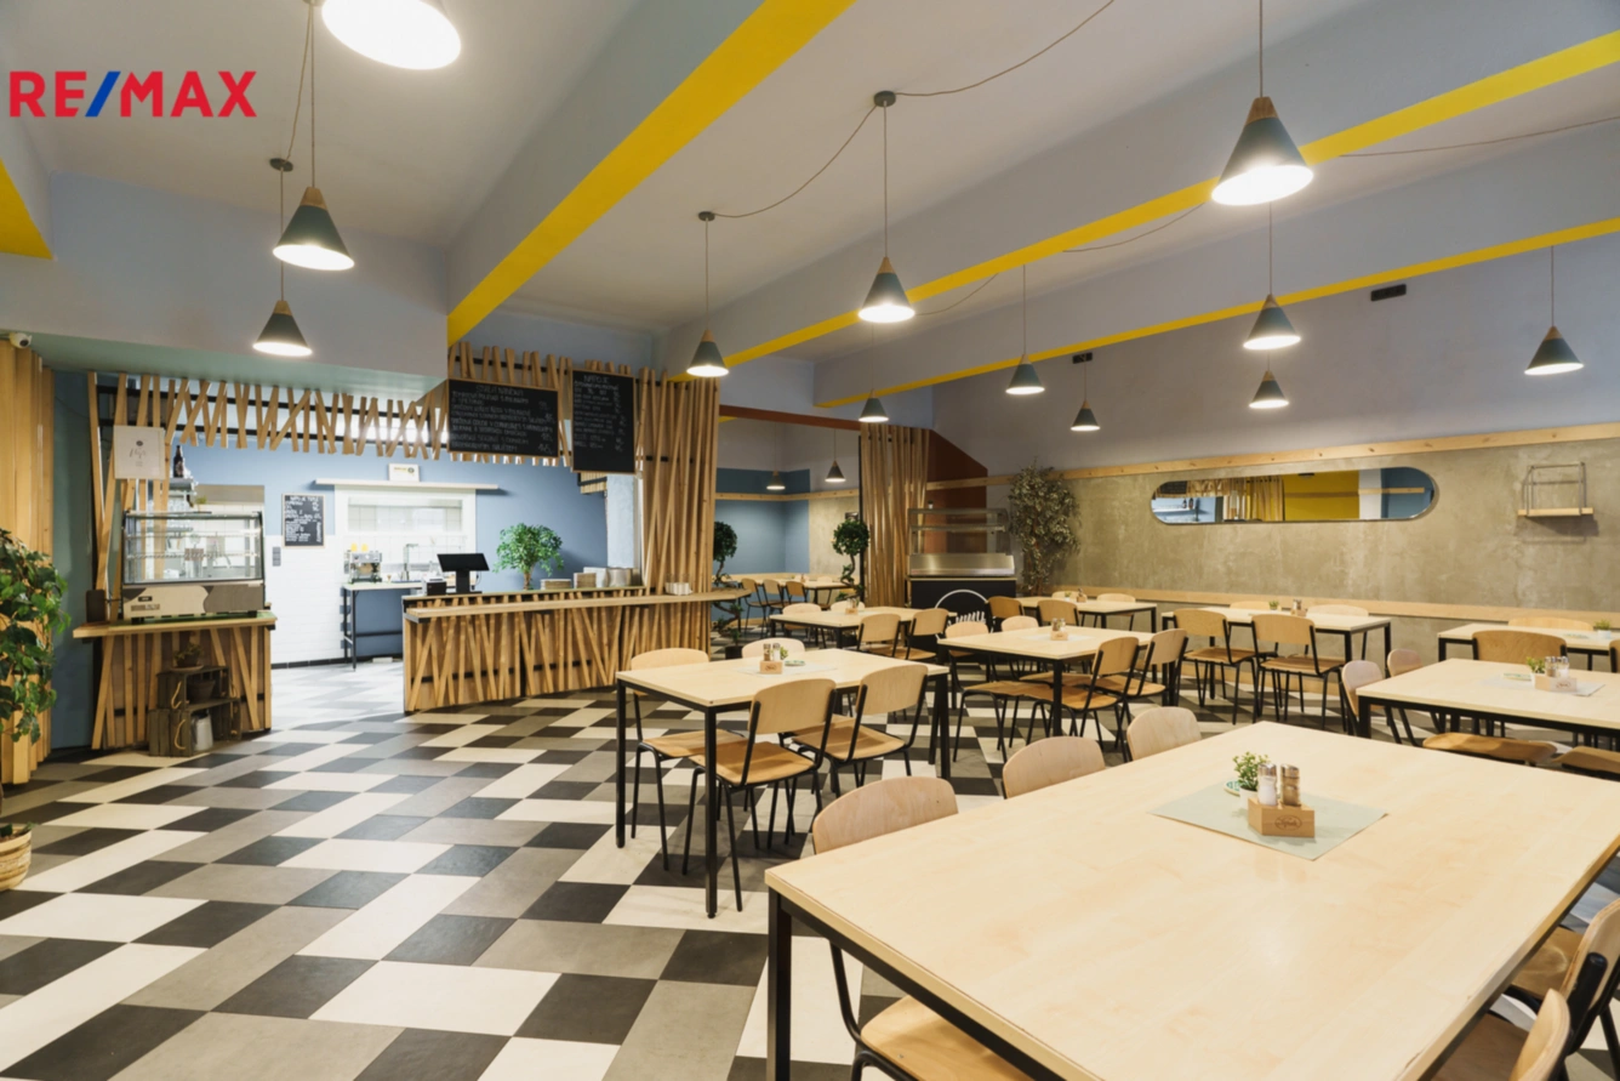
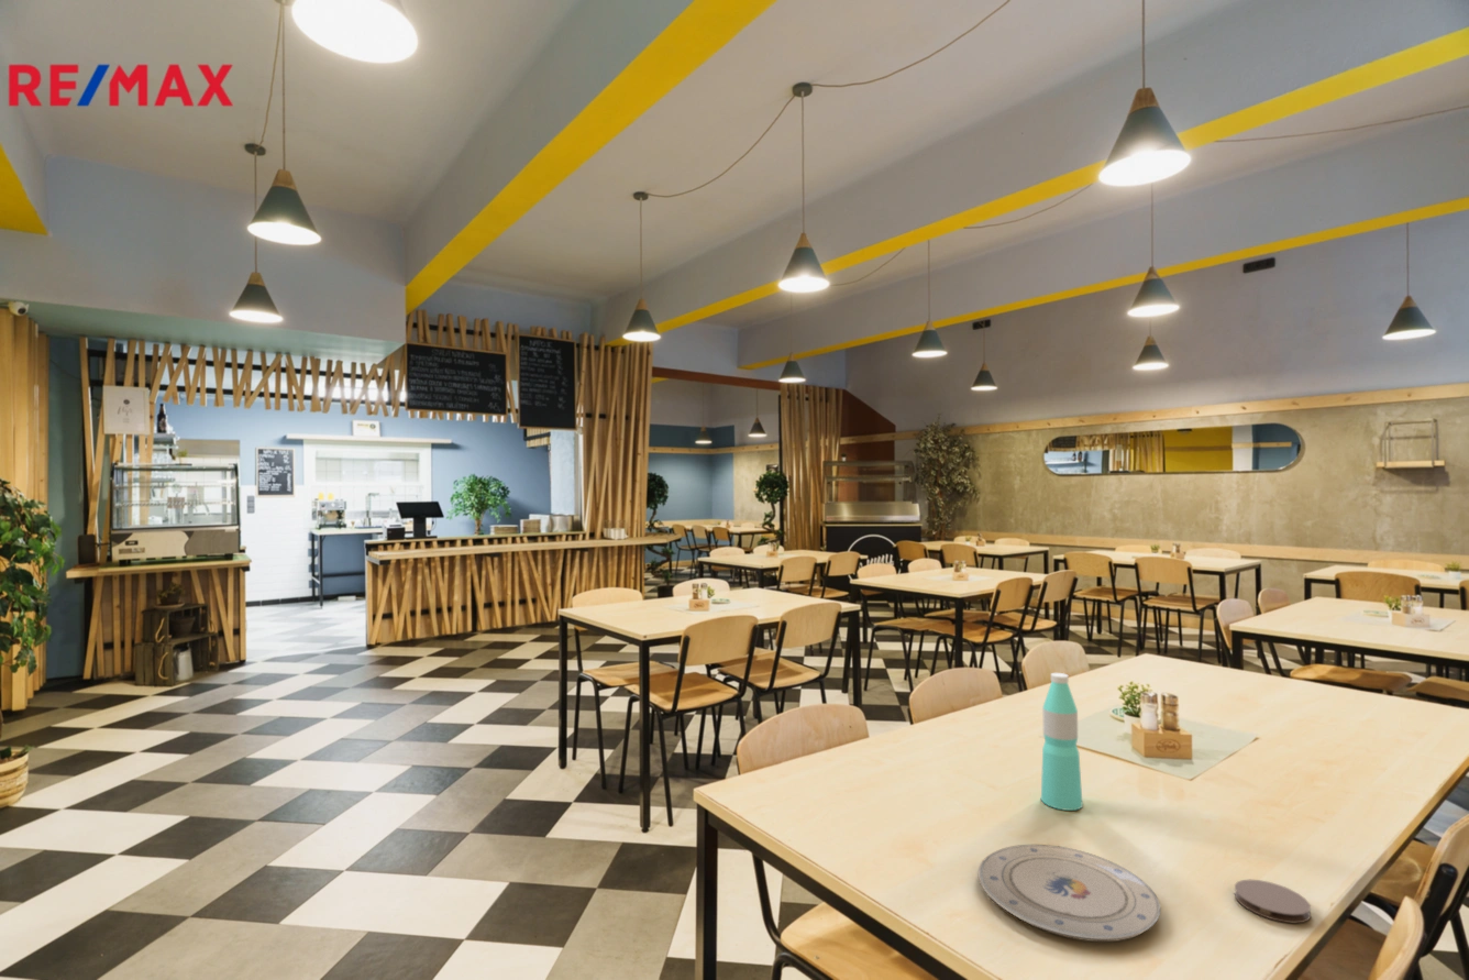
+ coaster (1271, 900)
+ plate (1064, 890)
+ water bottle (1060, 738)
